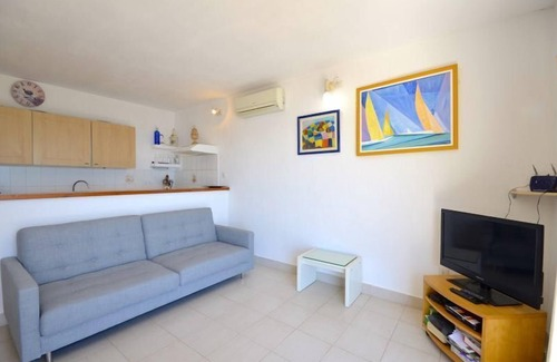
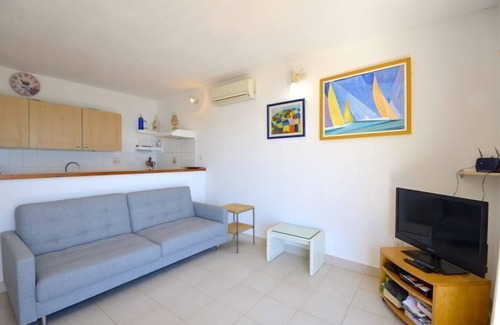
+ side table (234, 226)
